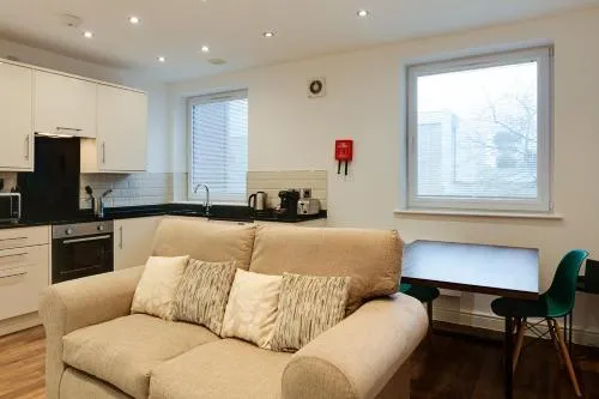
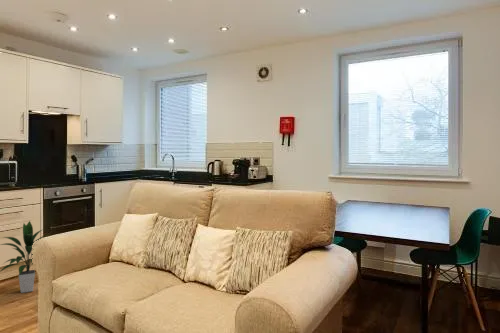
+ indoor plant (30, 257)
